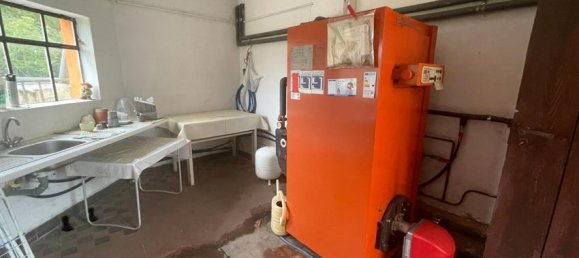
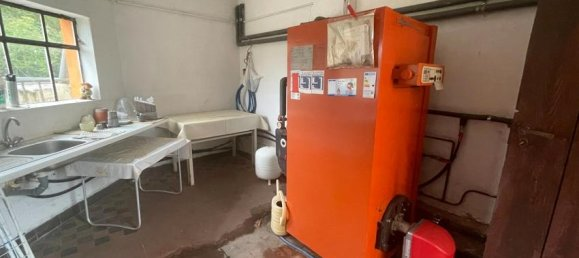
- boots (89, 218)
